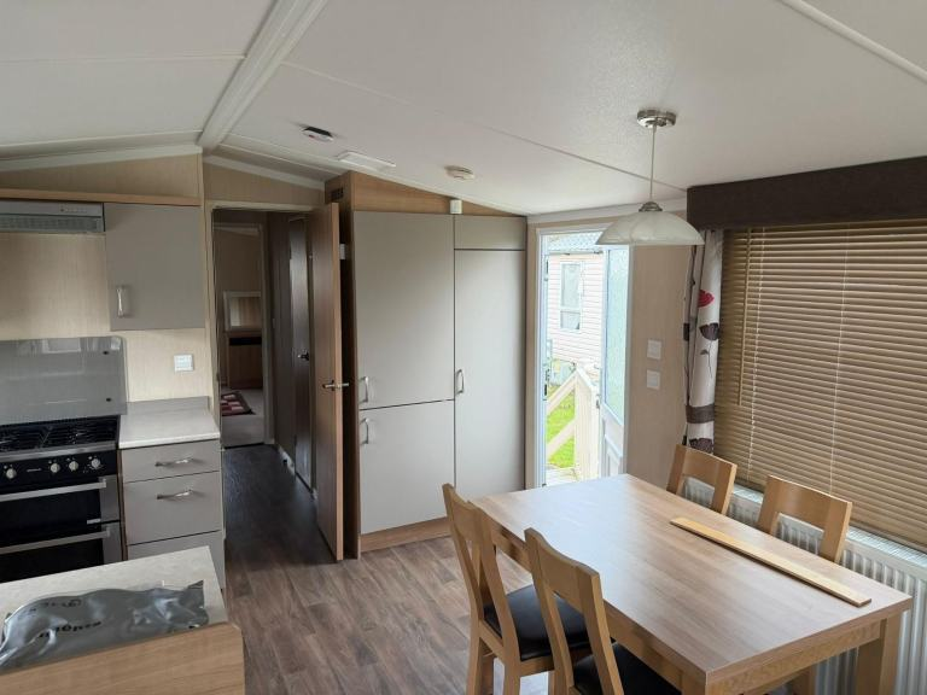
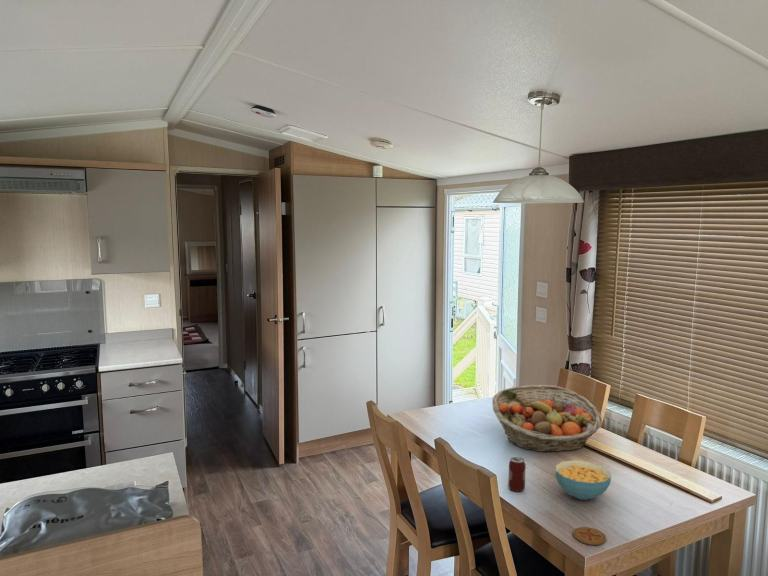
+ coaster (589, 535)
+ cereal bowl (582, 483)
+ fruit basket (545, 417)
+ beverage can (516, 473)
